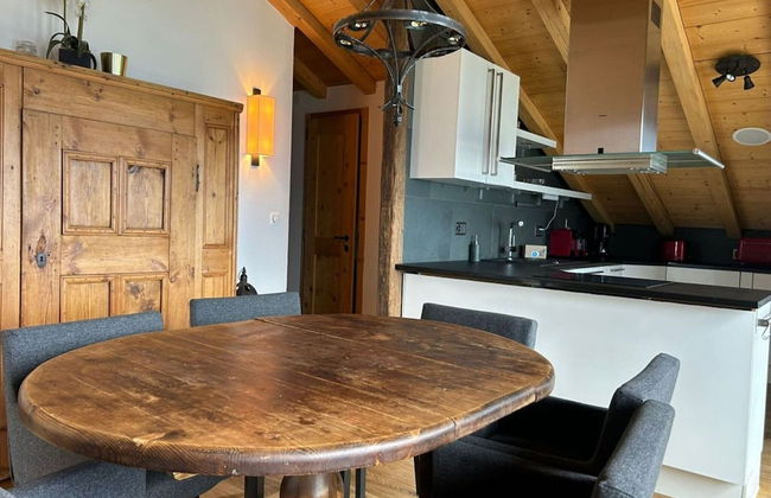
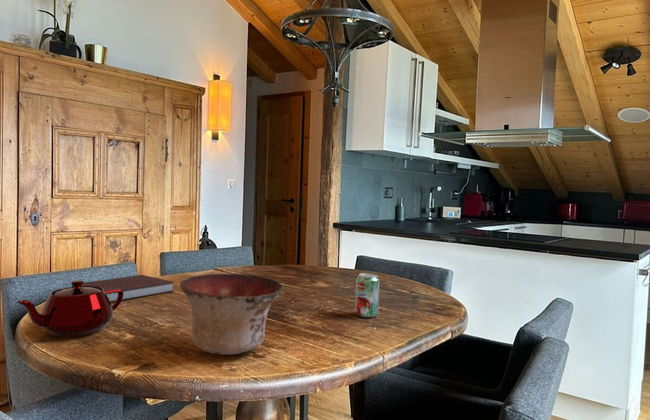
+ notebook (124, 287)
+ bowl (231, 315)
+ beverage can (367, 294)
+ teapot (73, 306)
